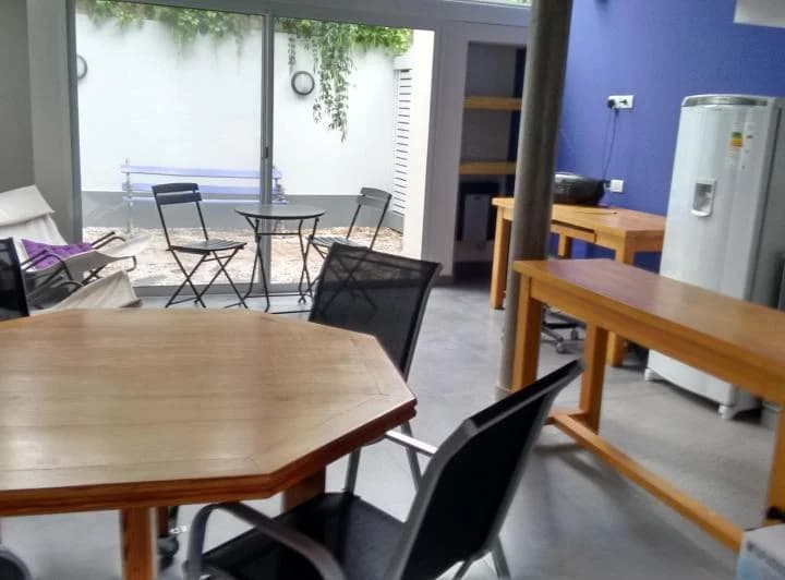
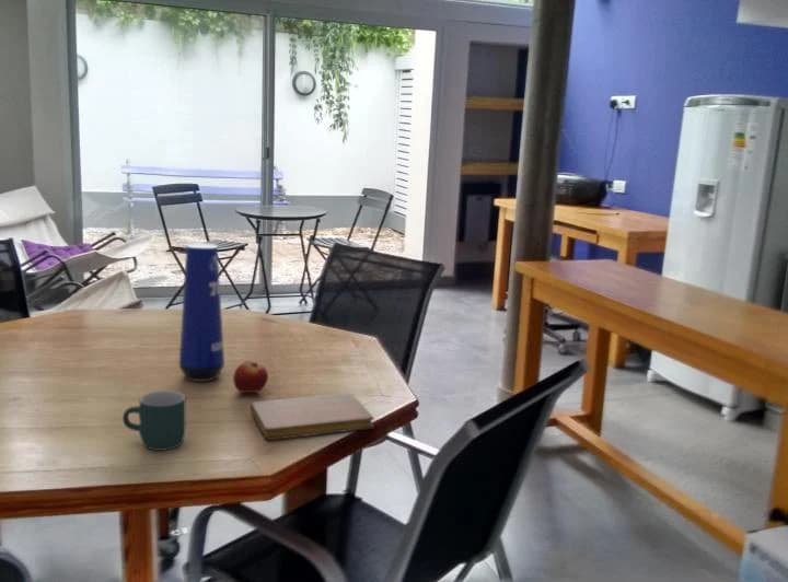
+ mug (154, 421)
+ fruit (250, 376)
+ notebook (311, 414)
+ vase (201, 312)
